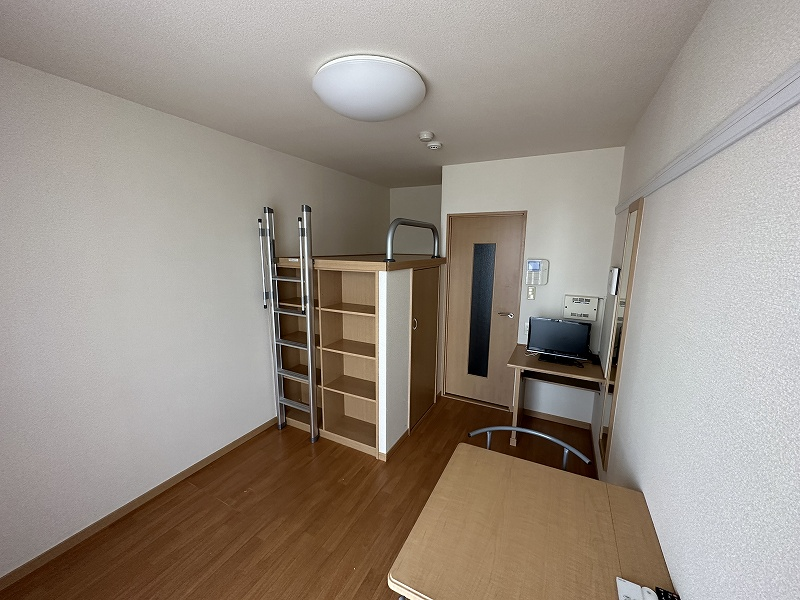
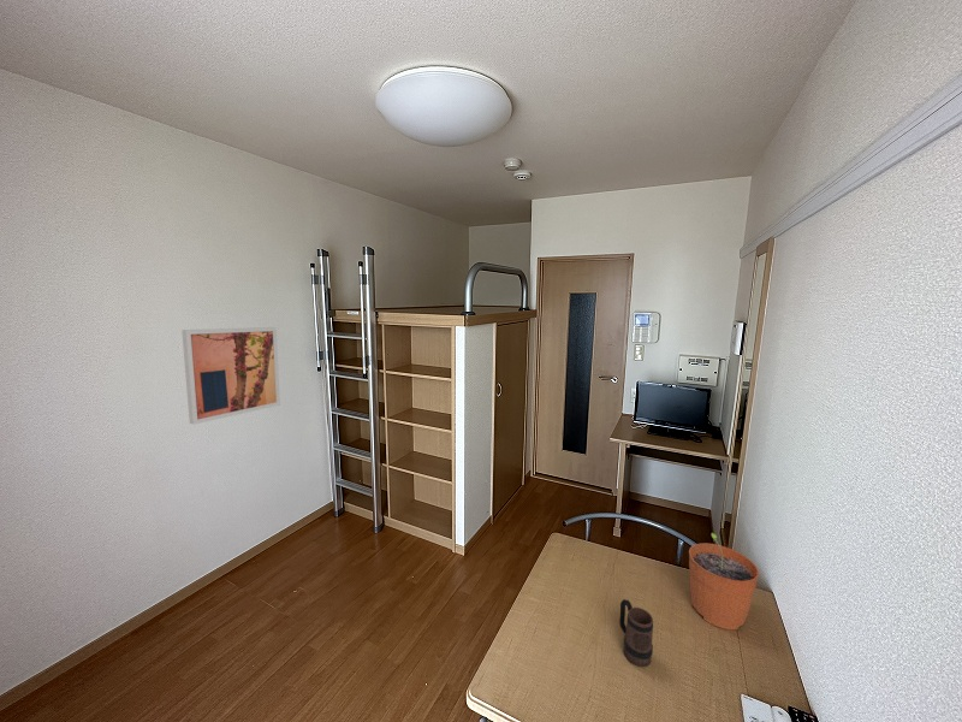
+ plant pot (720, 573)
+ wall art (236, 371)
+ mug (634, 629)
